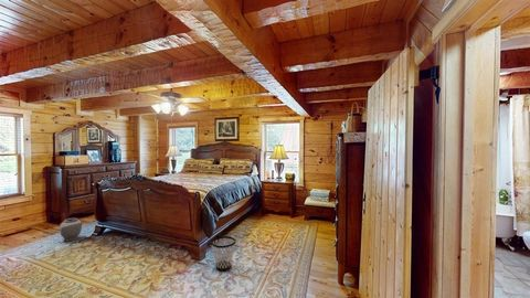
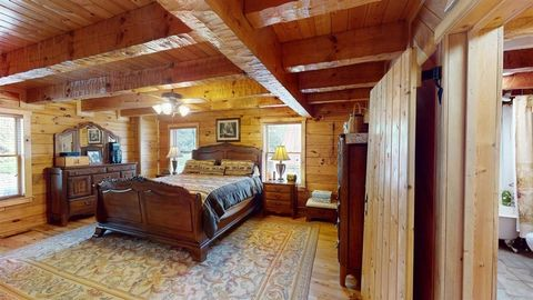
- wastebasket (223, 254)
- vase (71, 228)
